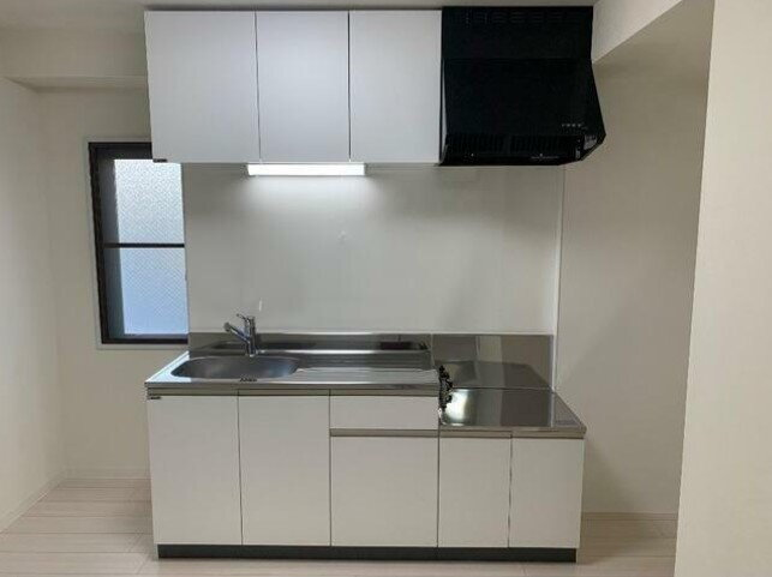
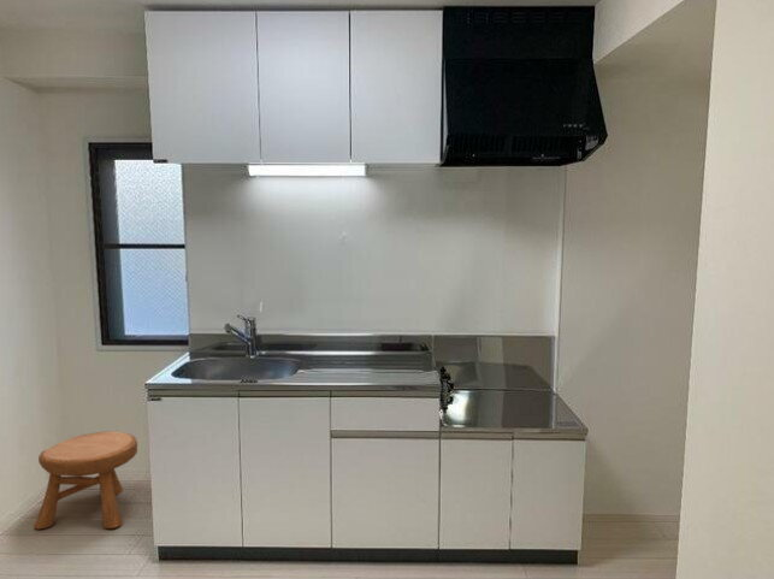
+ stool (94, 477)
